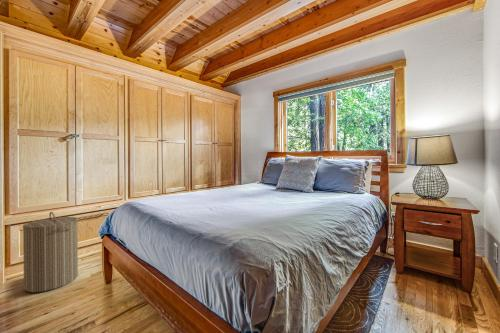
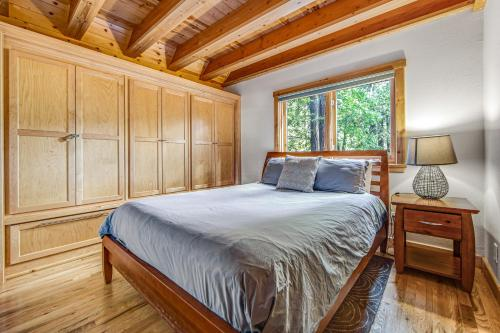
- laundry hamper (52, 246)
